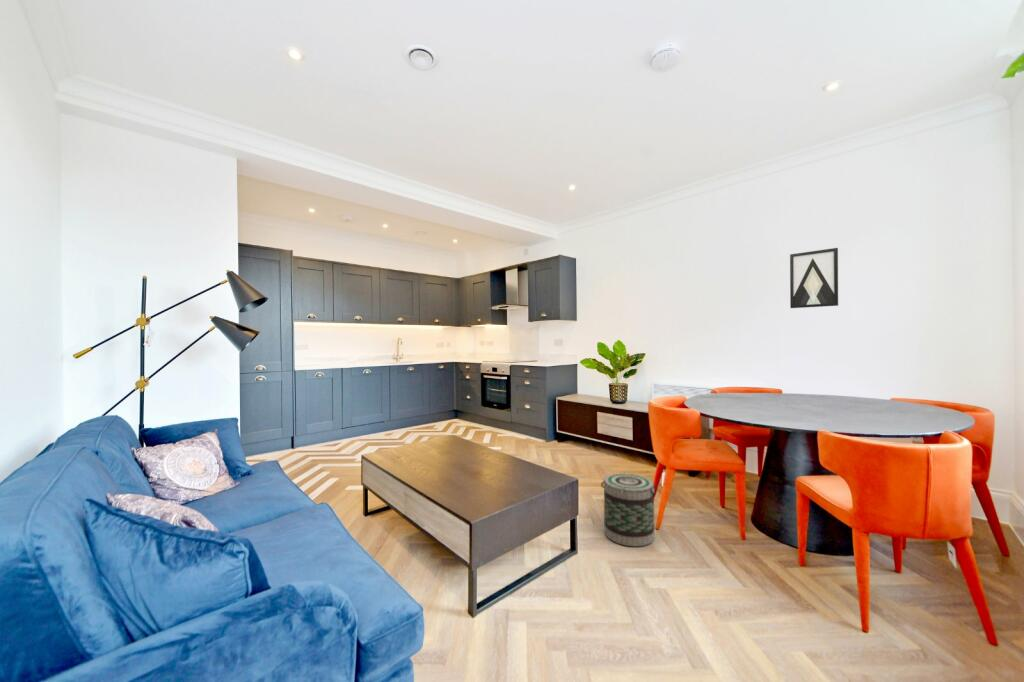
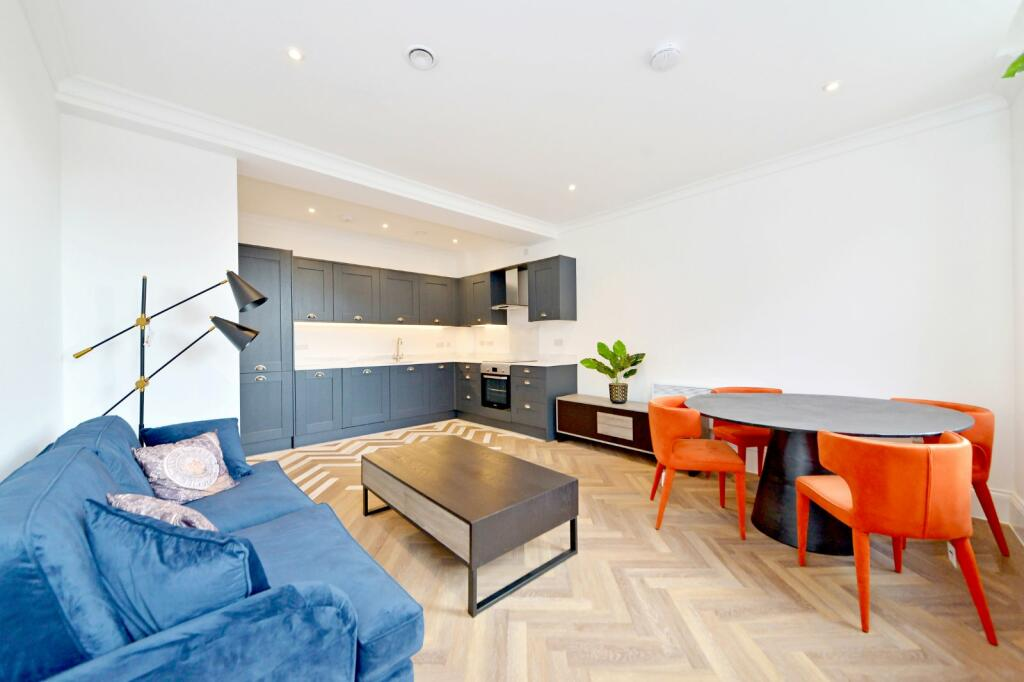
- wall art (813, 279)
- basket (628, 506)
